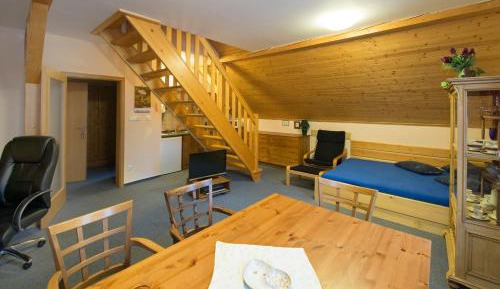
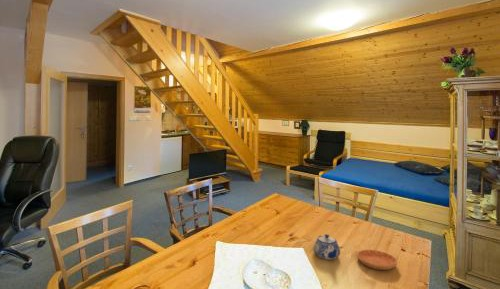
+ teapot (327, 246)
+ saucer (376, 260)
